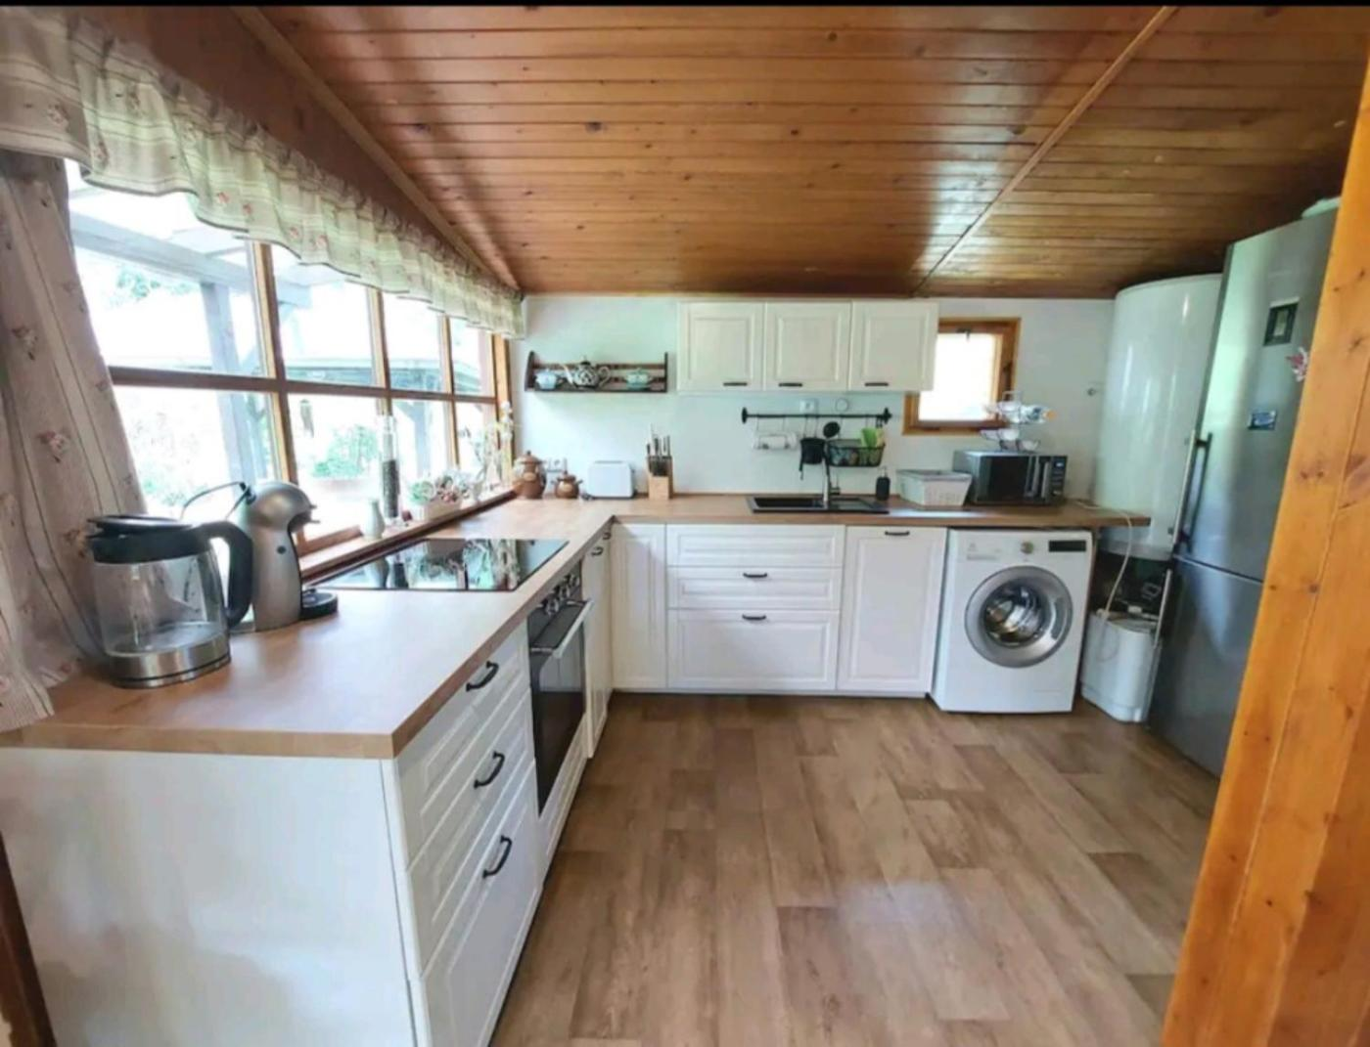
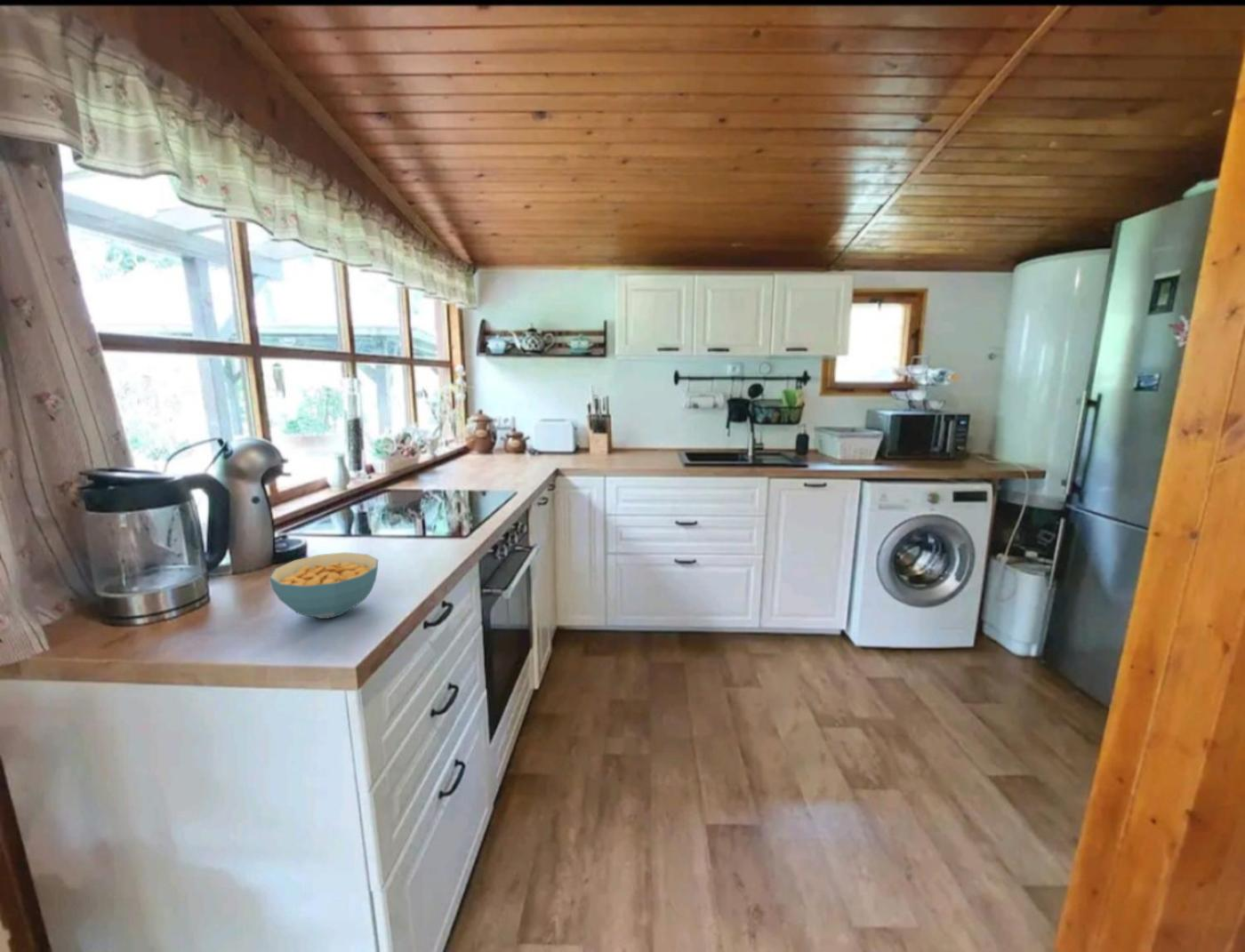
+ cereal bowl (328, 590)
